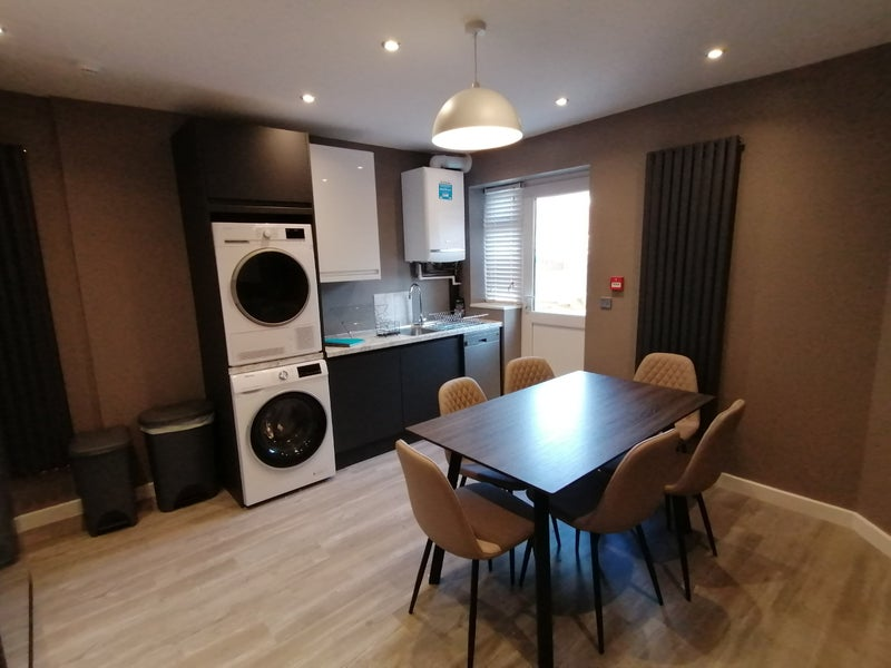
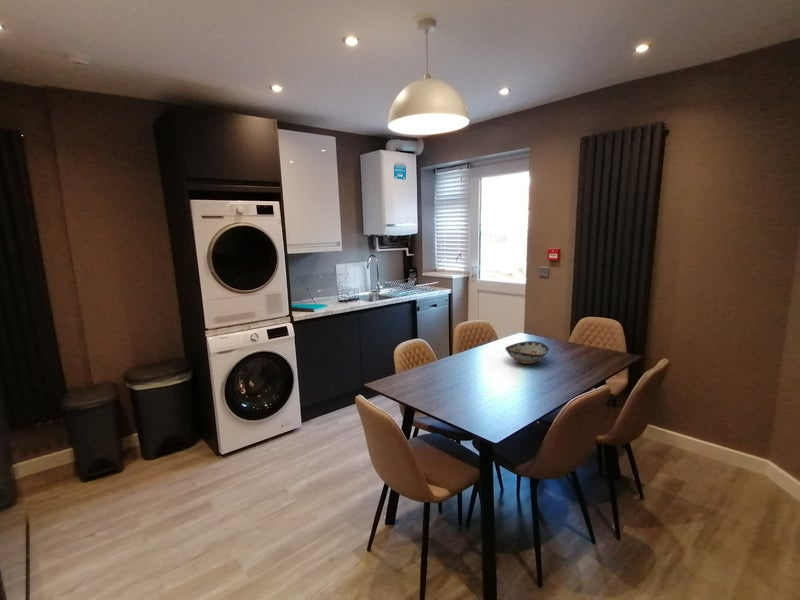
+ decorative bowl (526, 354)
